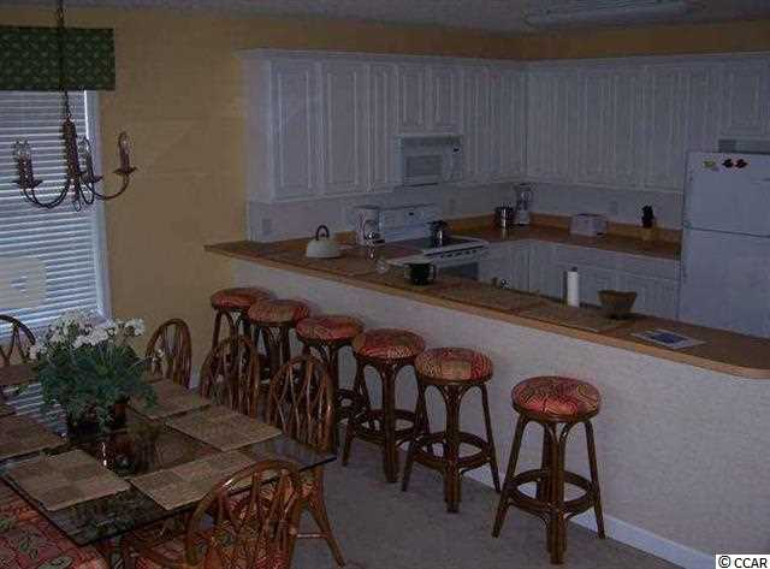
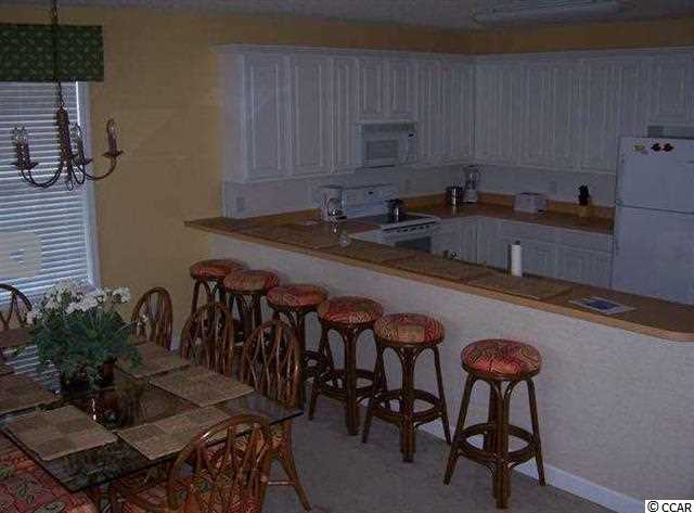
- bowl (616, 304)
- mug (419, 272)
- kettle (324, 239)
